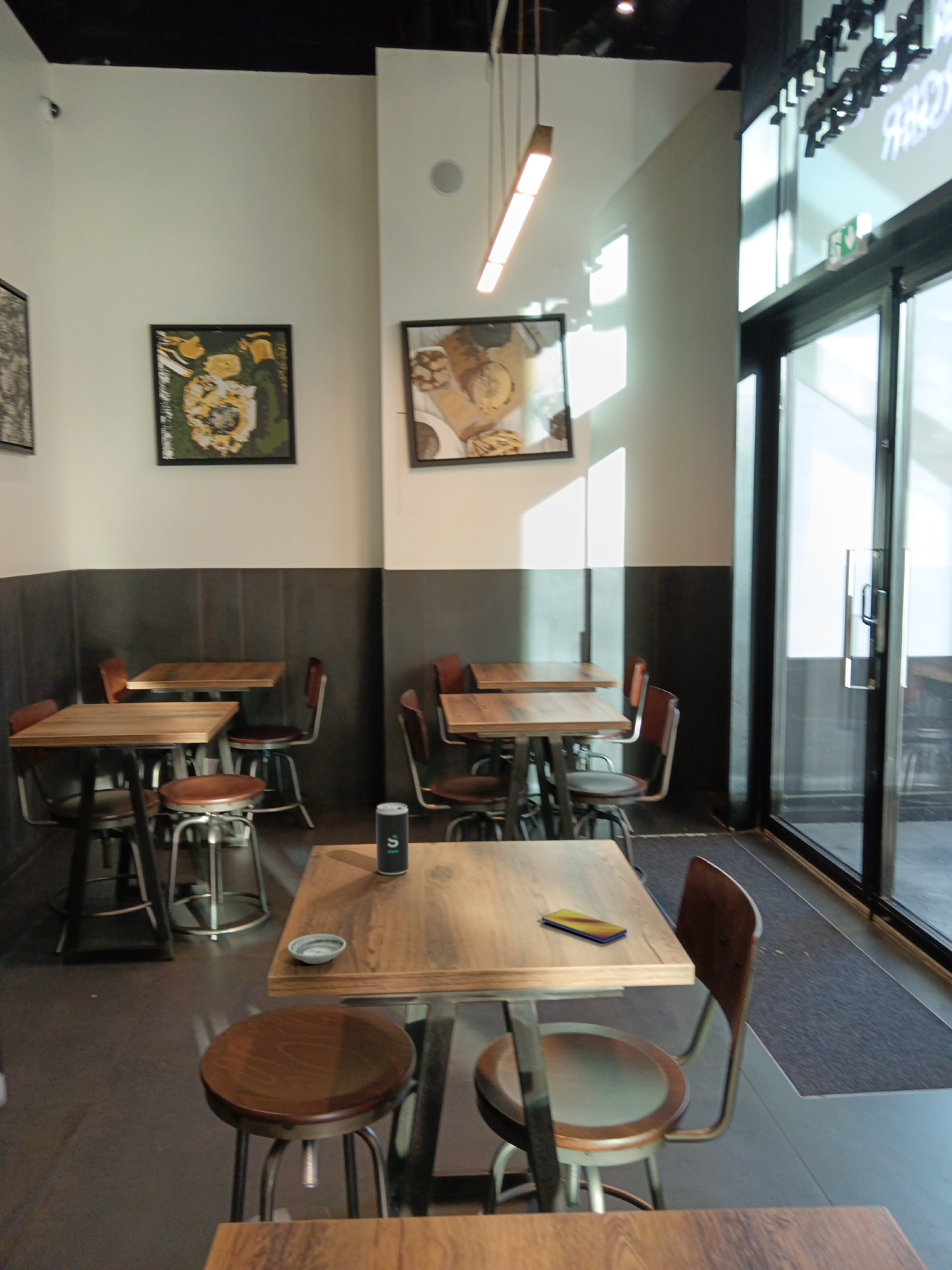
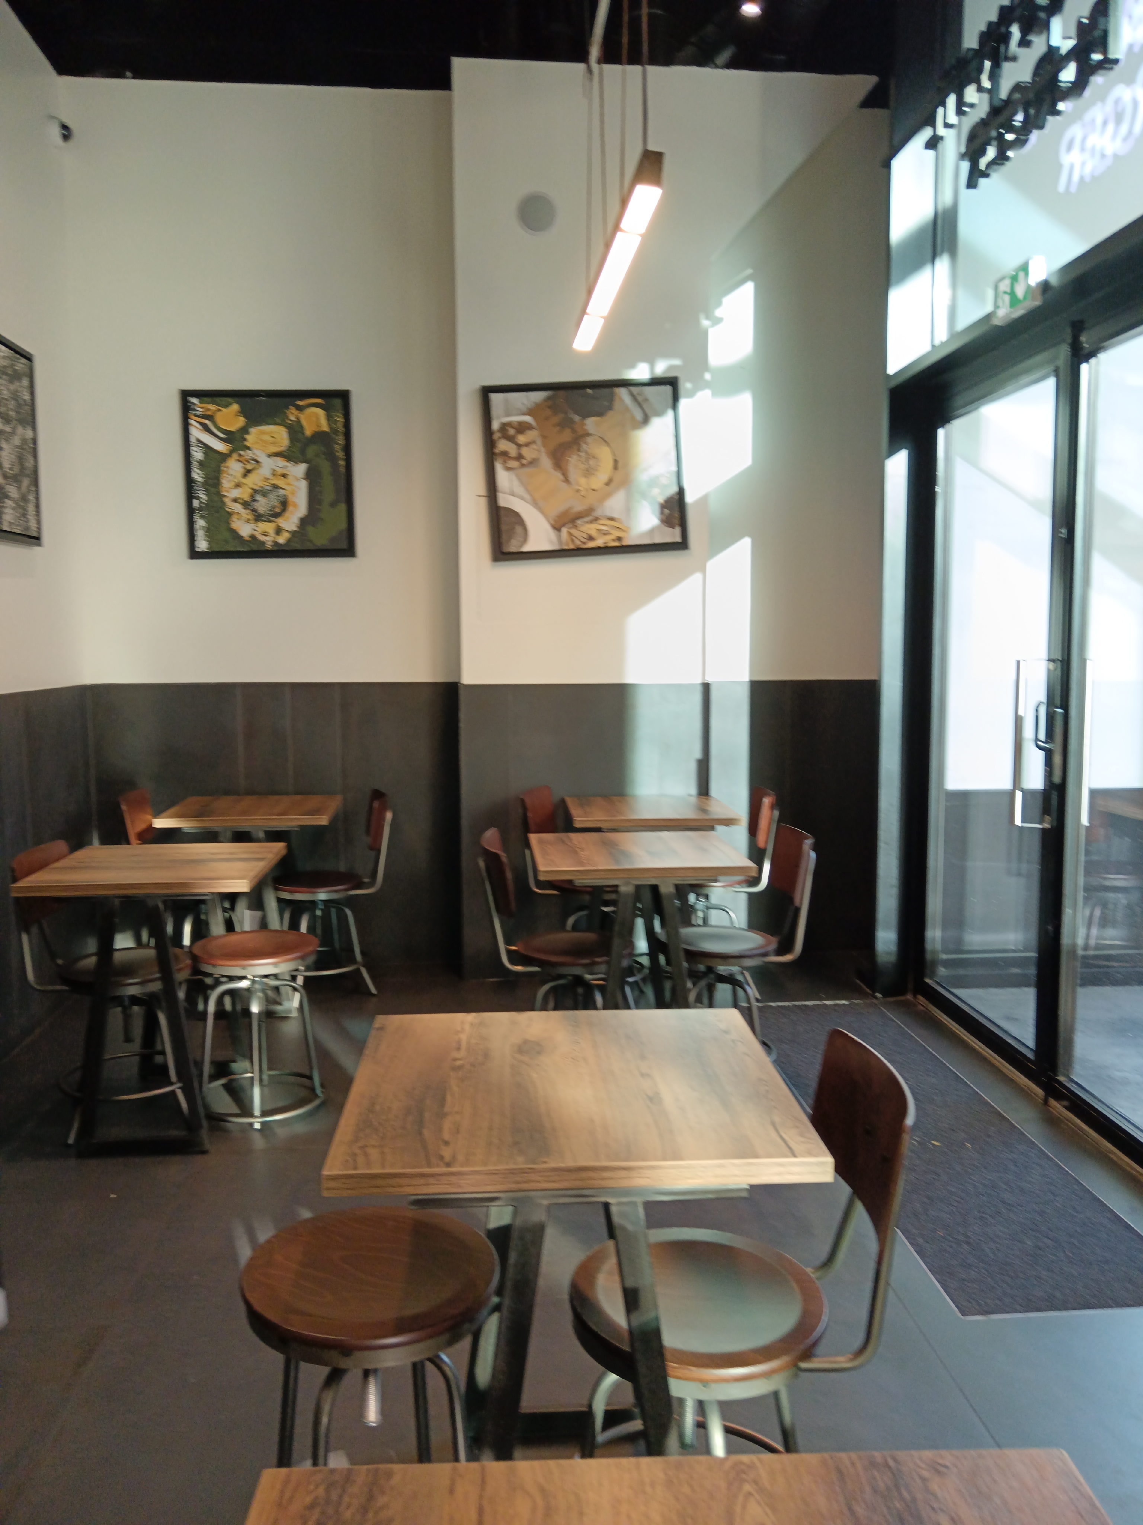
- saucer (317, 951)
- beverage can (392, 838)
- smartphone (584, 925)
